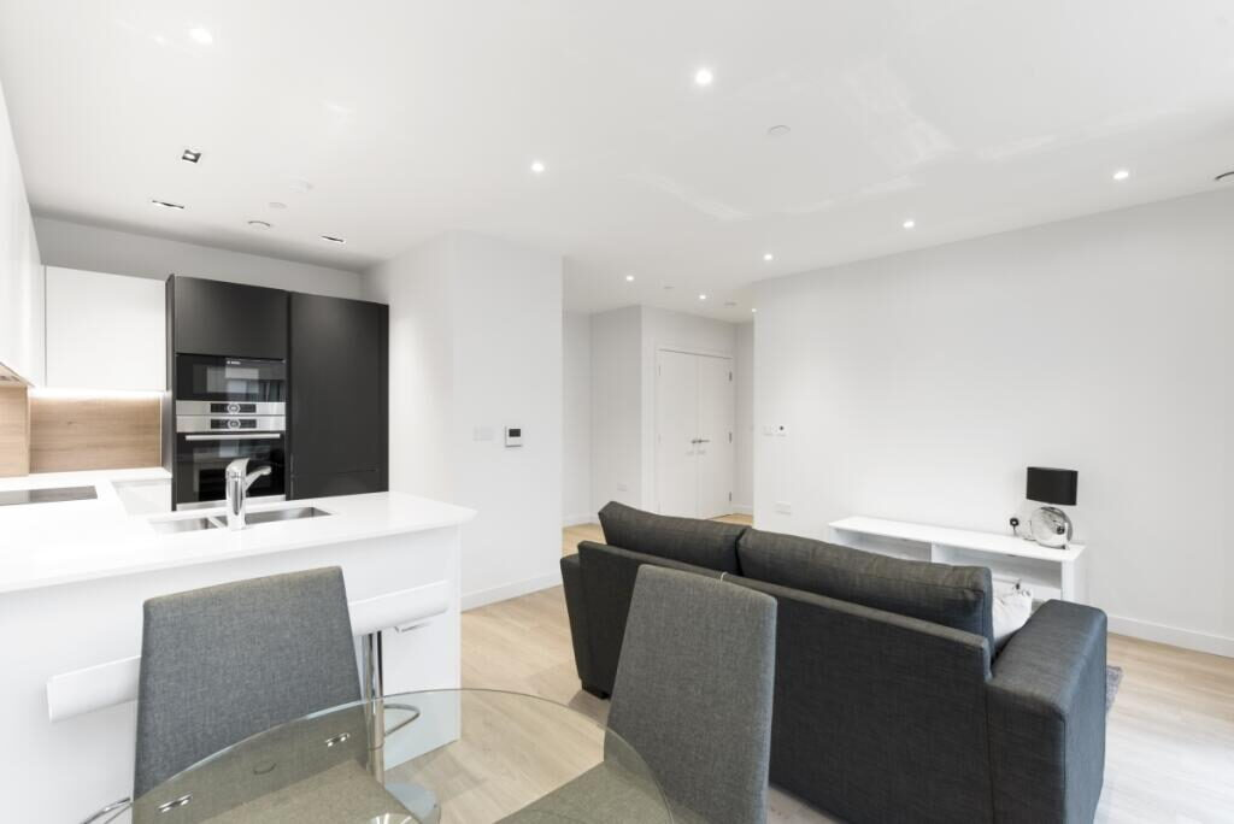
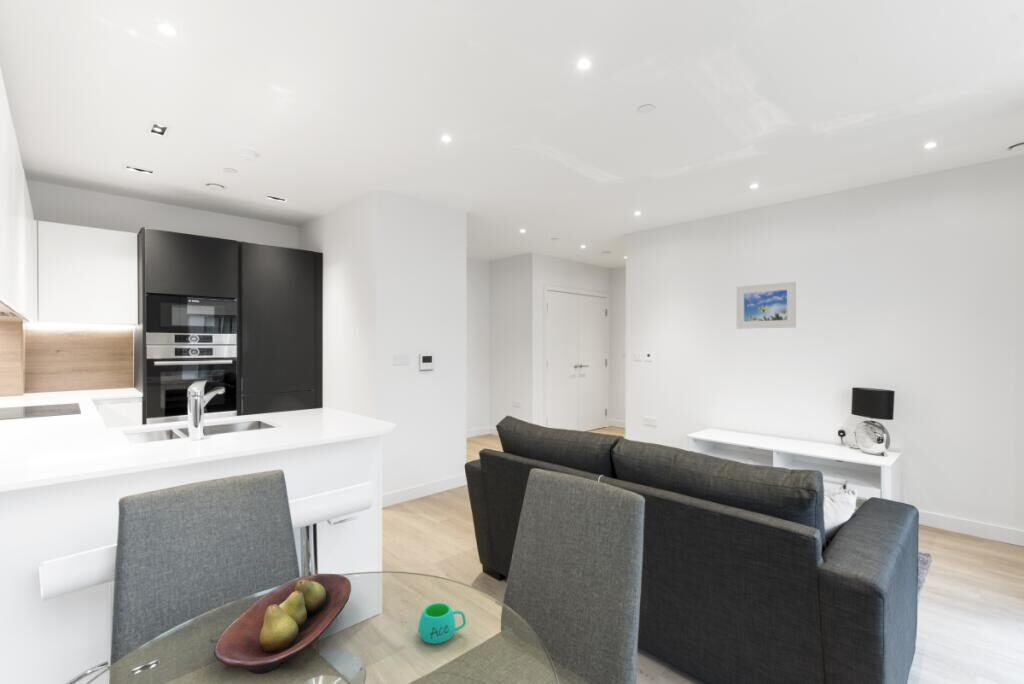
+ fruit bowl (290, 614)
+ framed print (765, 306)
+ mug (442, 621)
